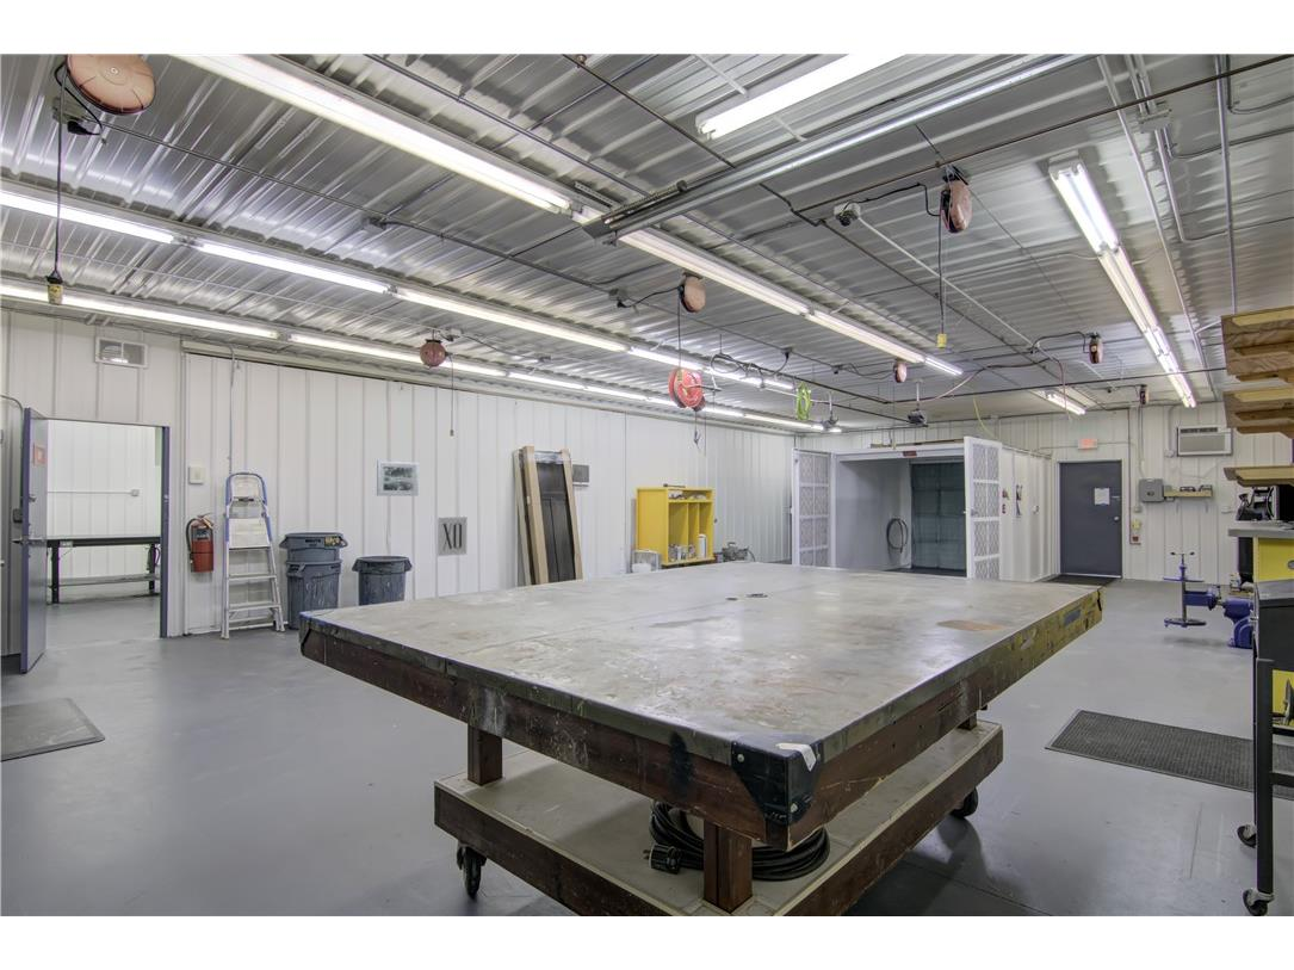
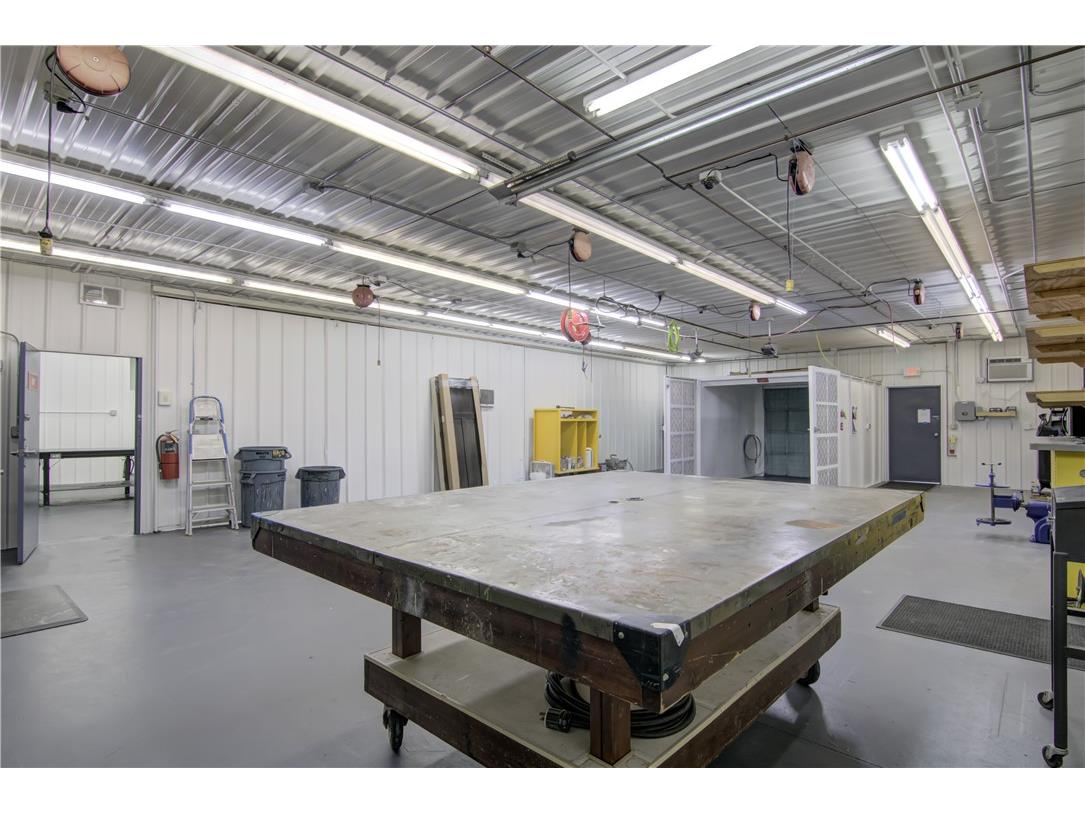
- wall art (397, 478)
- wall art (452, 536)
